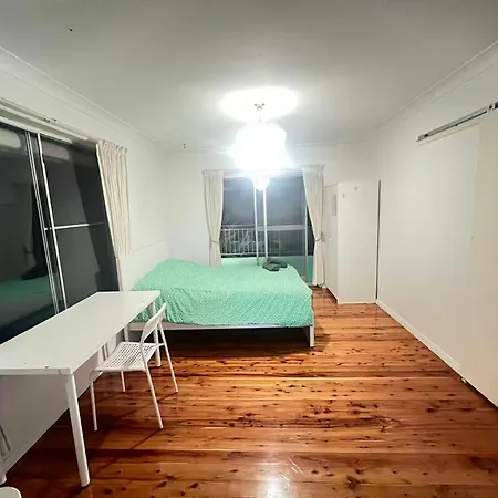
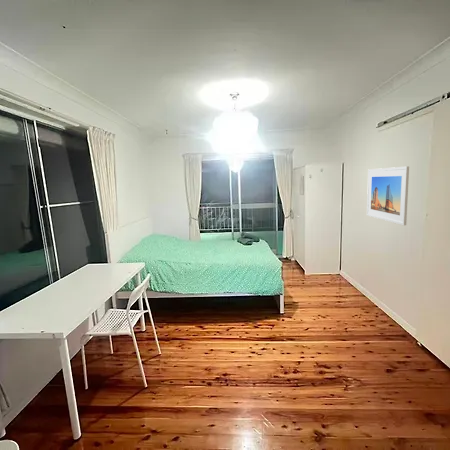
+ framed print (385, 194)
